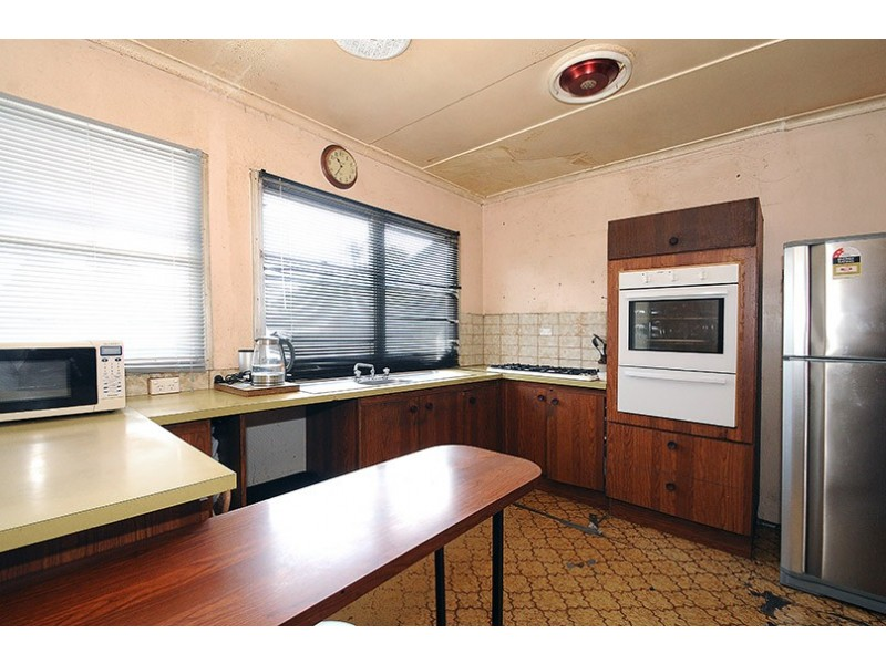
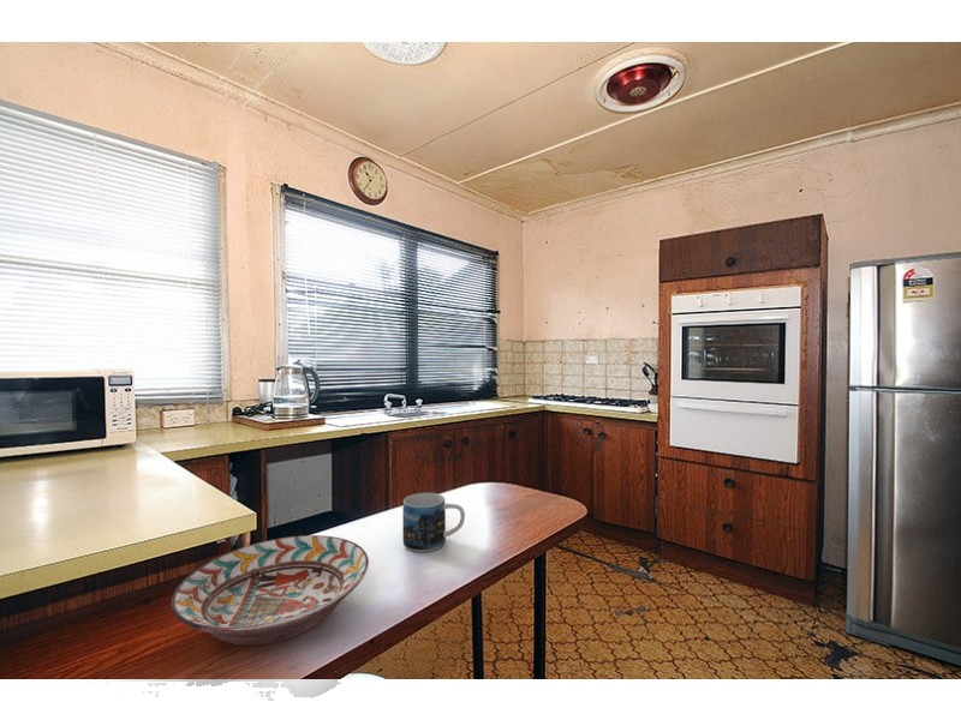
+ decorative bowl (279, 593)
+ mug (434, 521)
